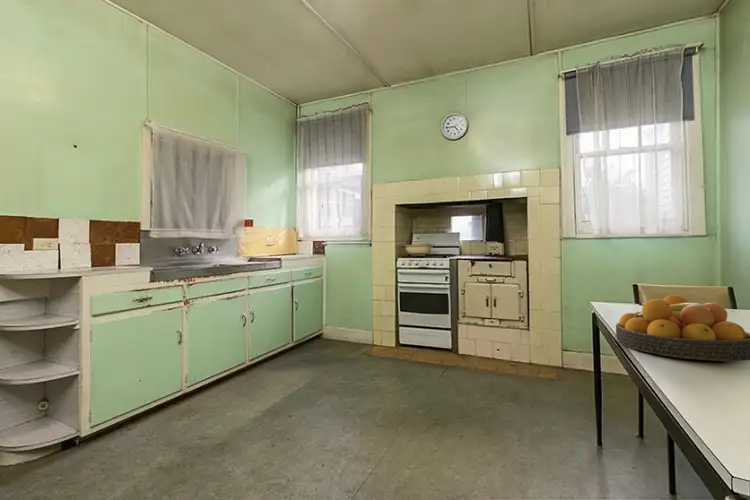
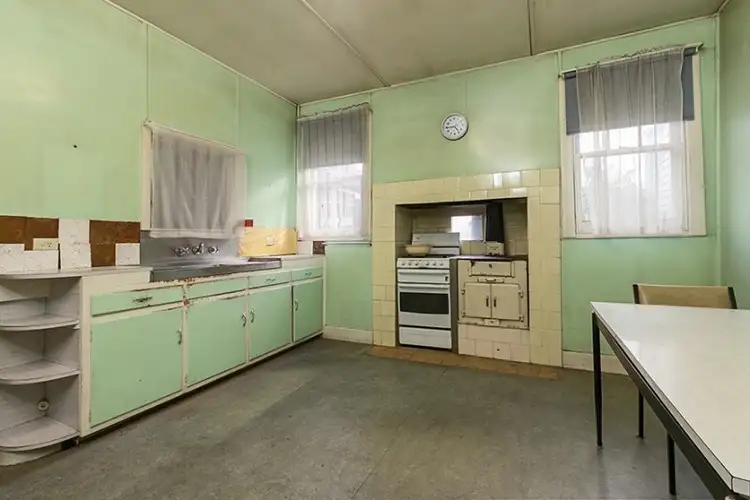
- fruit bowl (680, 322)
